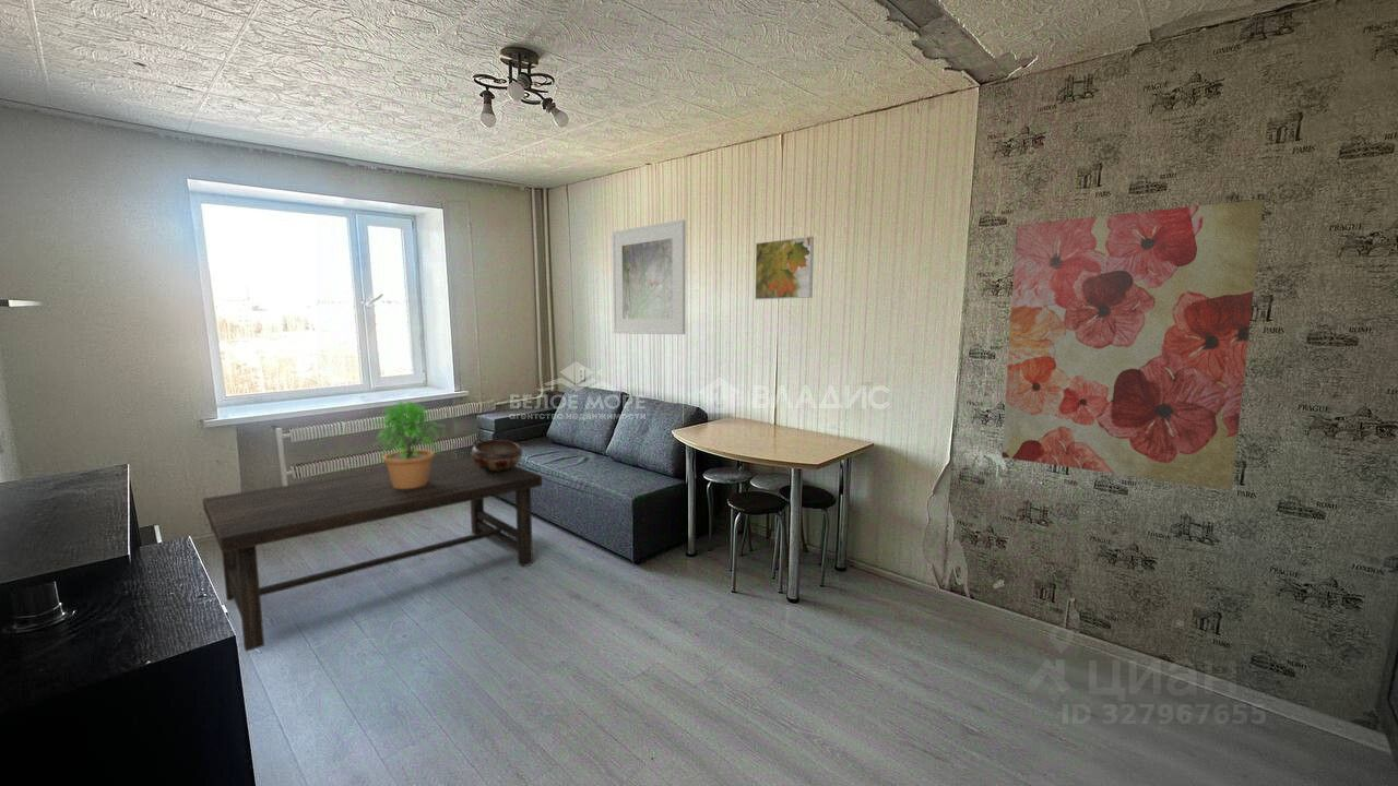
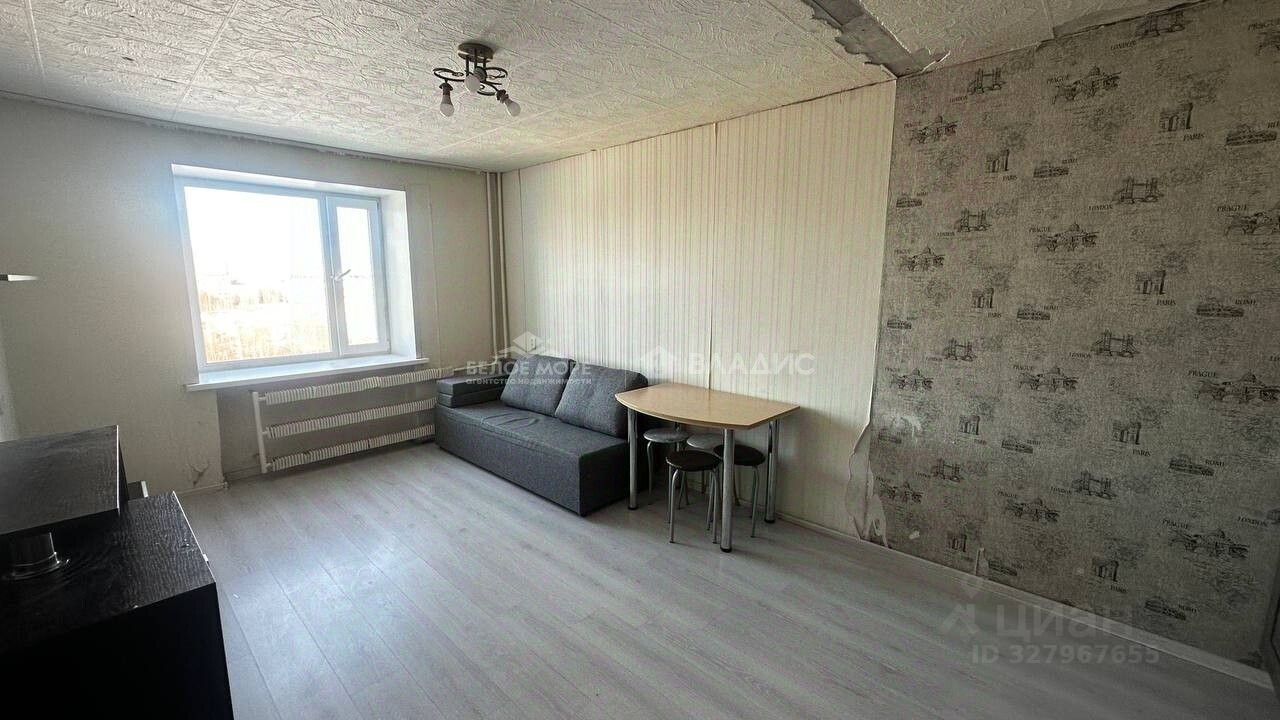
- potted plant (408, 442)
- decorative bowl (496, 457)
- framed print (783, 269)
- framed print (647, 281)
- wall art (1115, 345)
- coffee table (382, 519)
